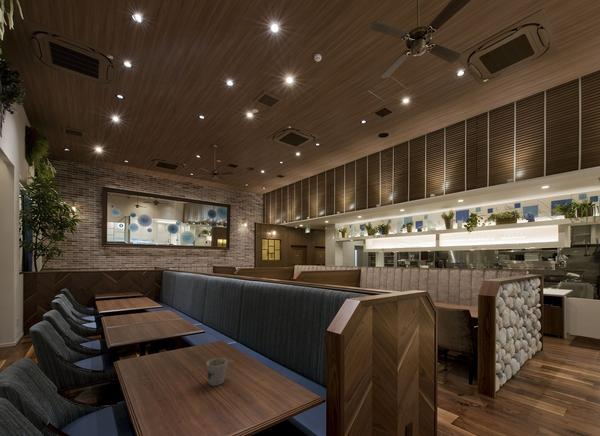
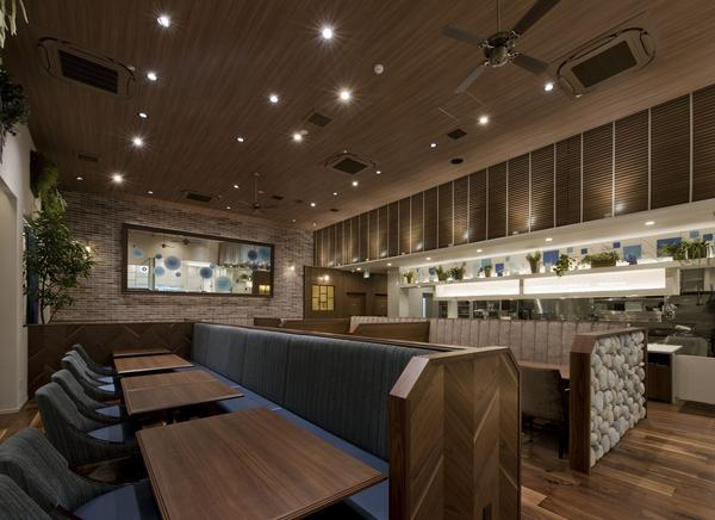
- mug (220, 370)
